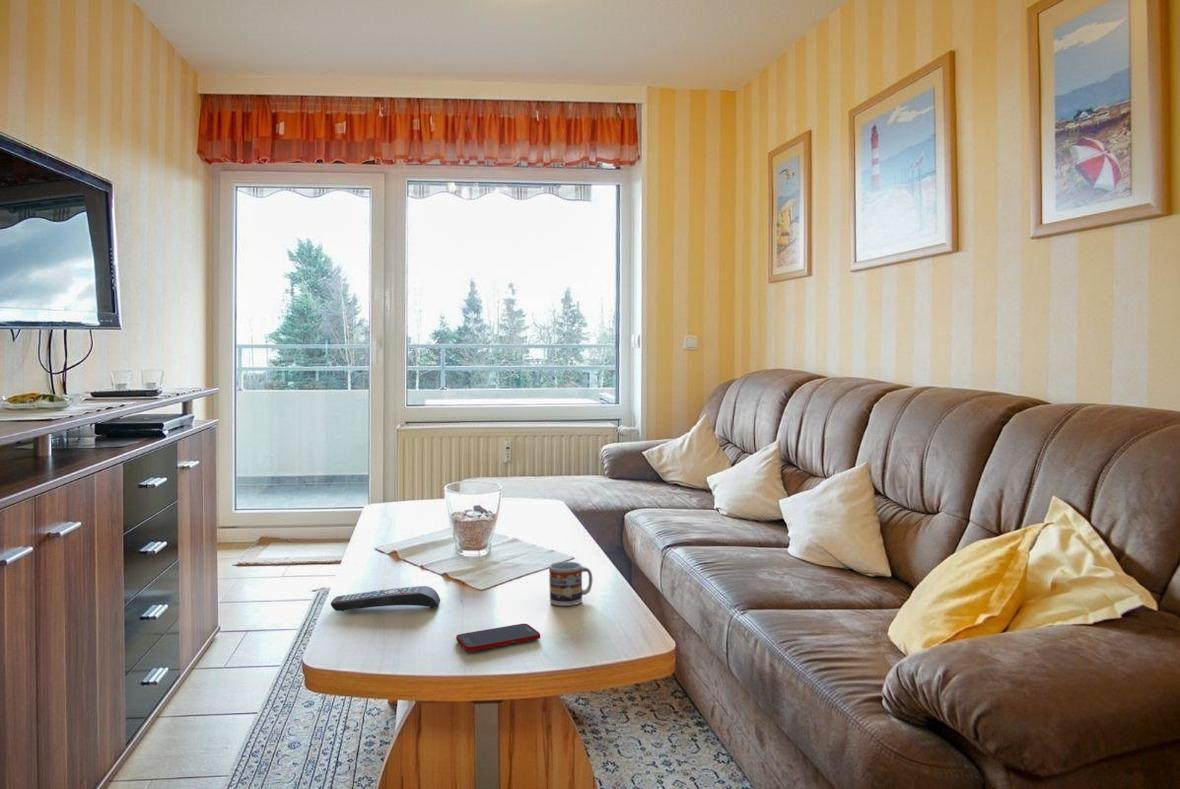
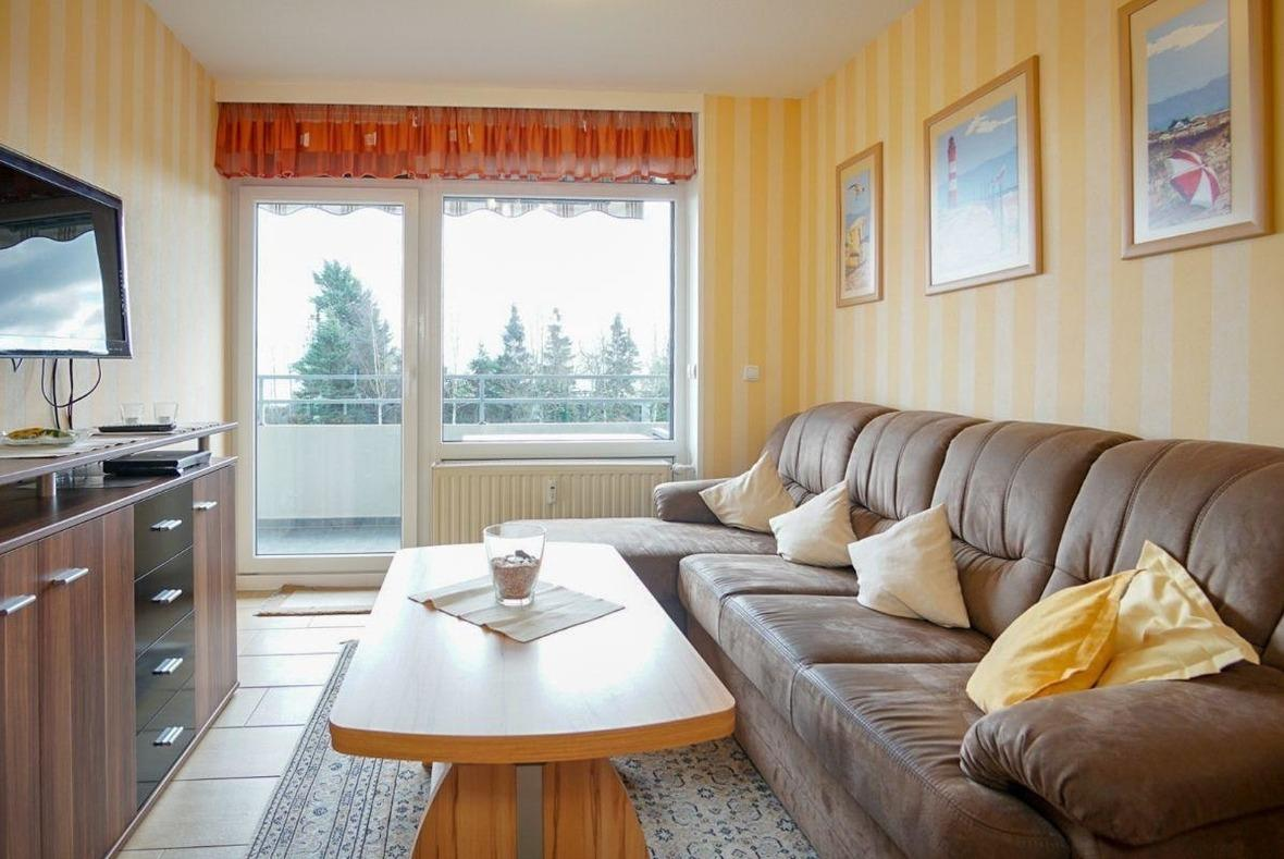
- cell phone (498, 637)
- cup (571, 582)
- remote control (386, 598)
